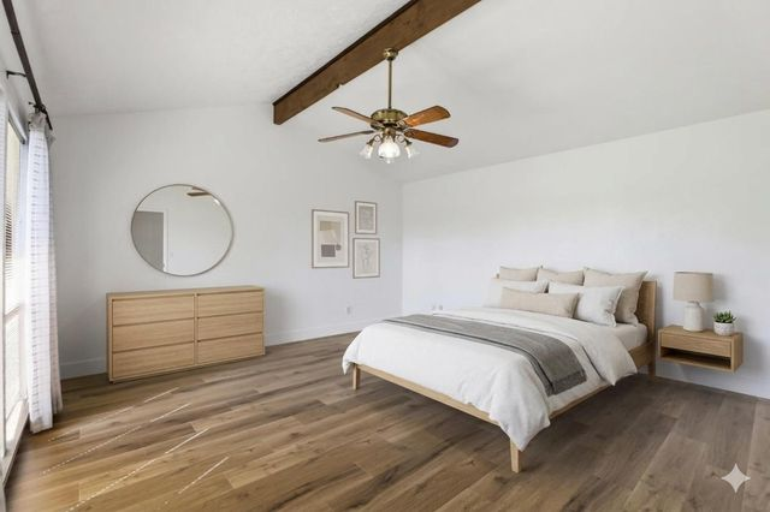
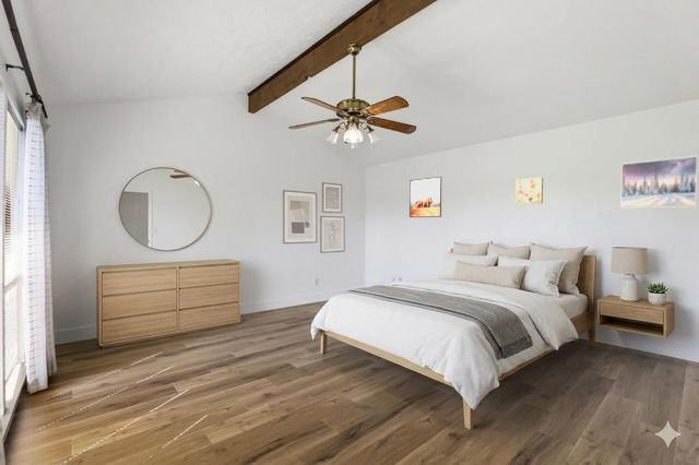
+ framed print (425, 198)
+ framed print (656, 183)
+ wall art (529, 191)
